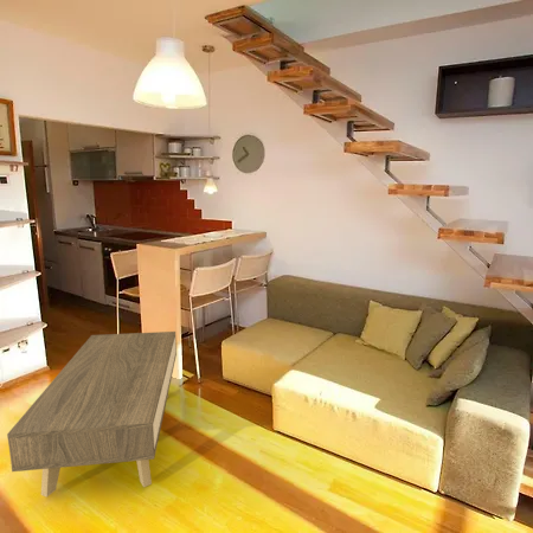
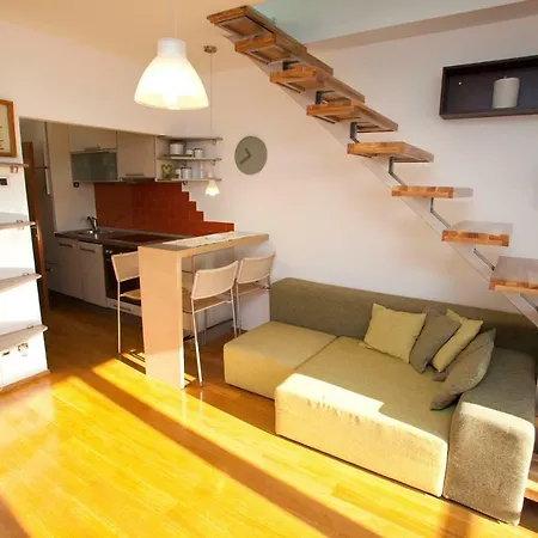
- coffee table (114, 403)
